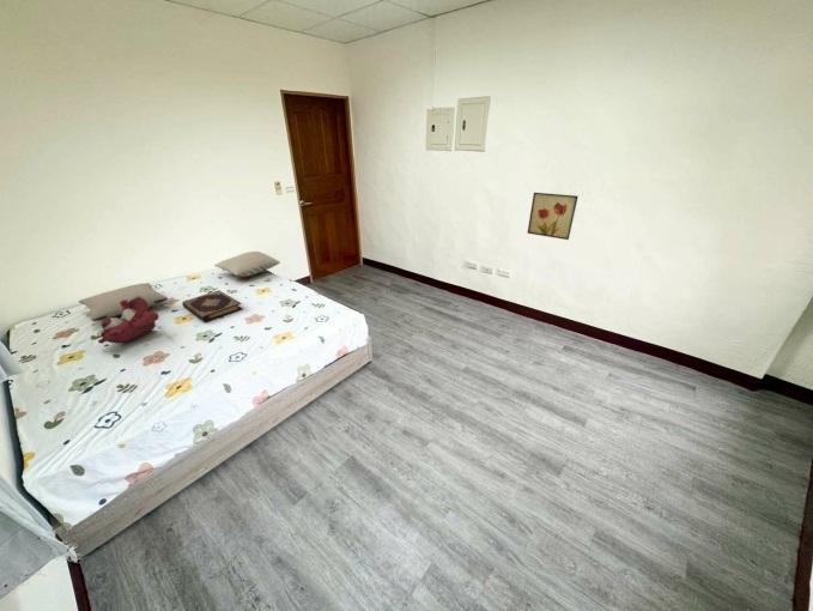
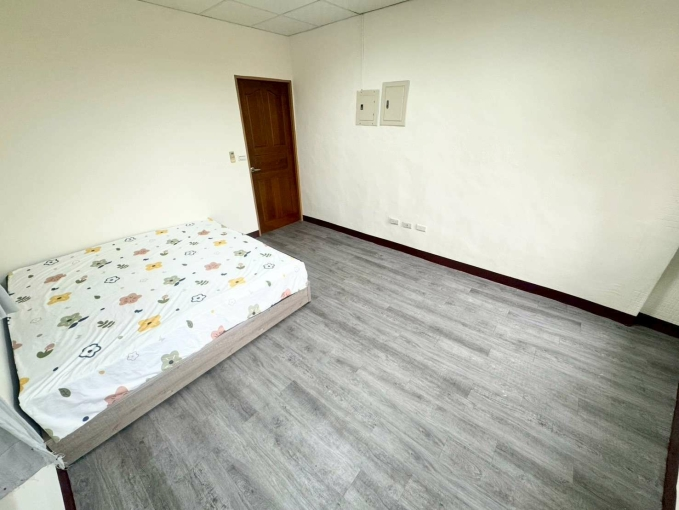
- wall art (551, 216)
- pillow (122, 300)
- book (211, 304)
- pillow (247, 264)
- teddy bear (125, 321)
